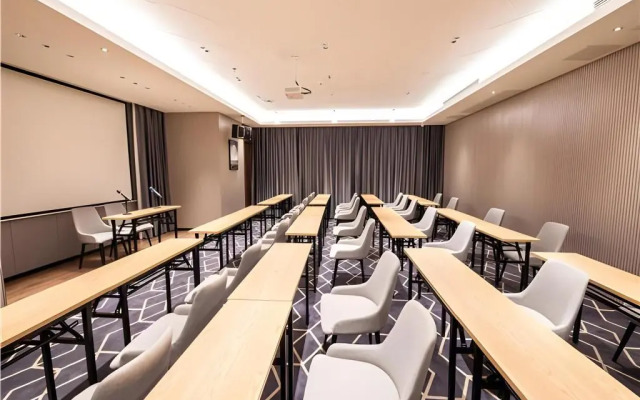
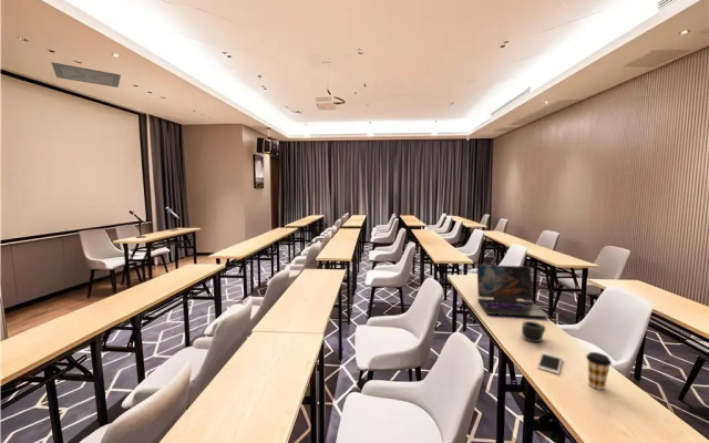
+ coffee cup (597, 371)
+ cell phone (549, 362)
+ laptop (510, 289)
+ ceiling vent (88, 75)
+ mug (534, 331)
